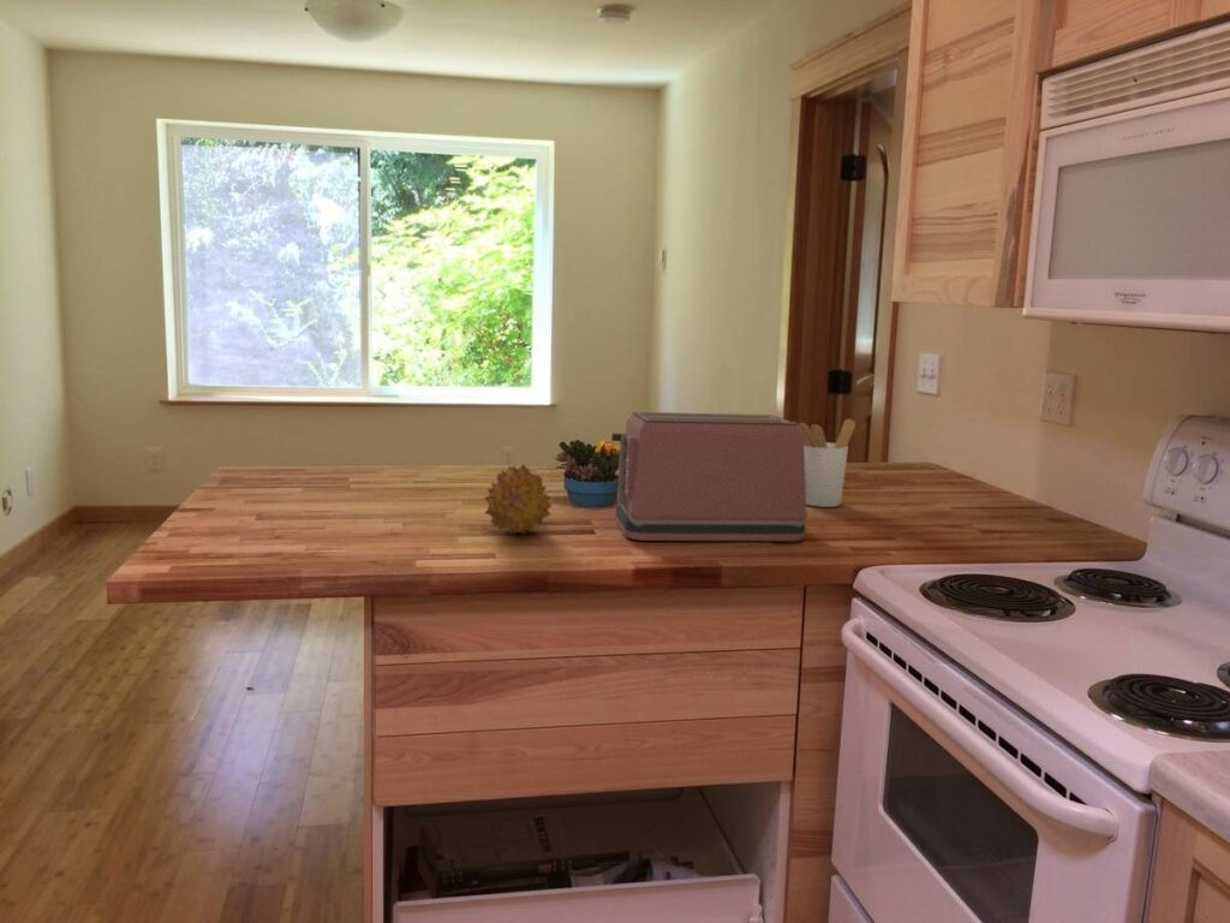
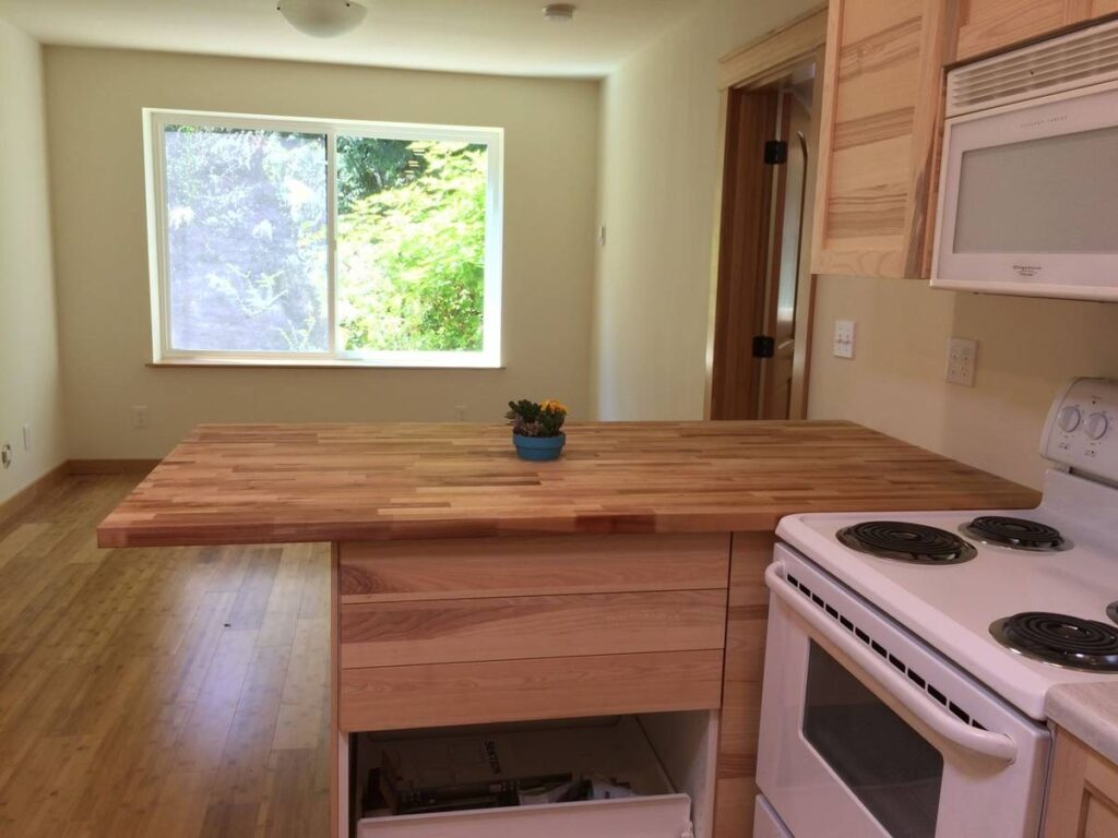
- fruit (518, 499)
- utensil holder (817, 460)
- toaster (704, 474)
